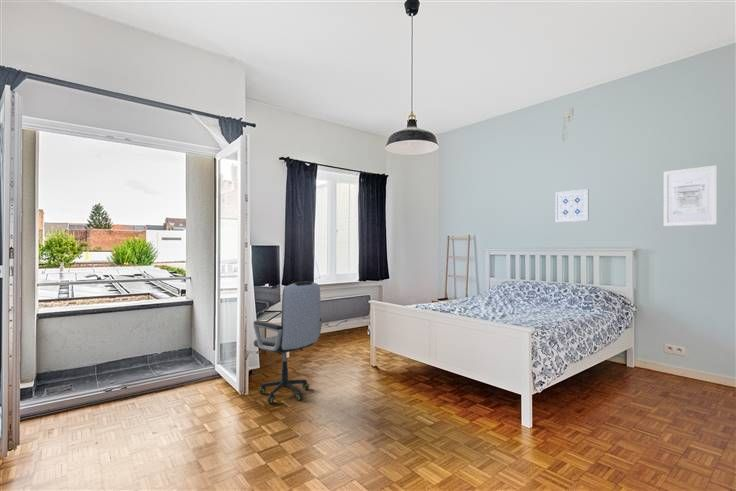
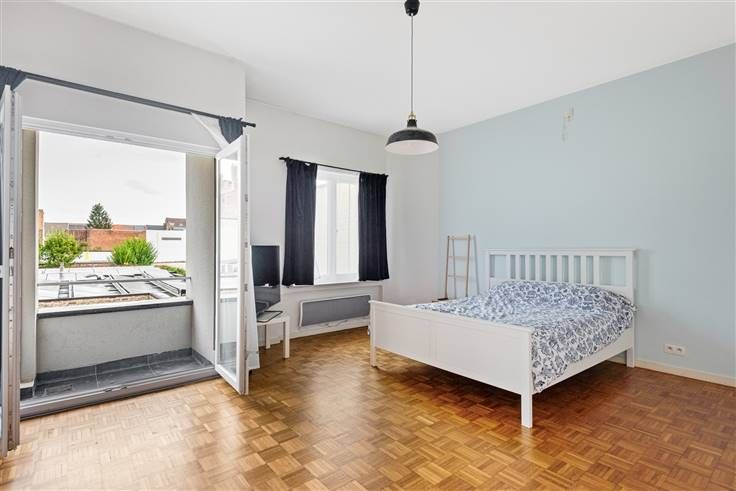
- office chair (287, 337)
- wall art (571, 206)
- wall art (689, 196)
